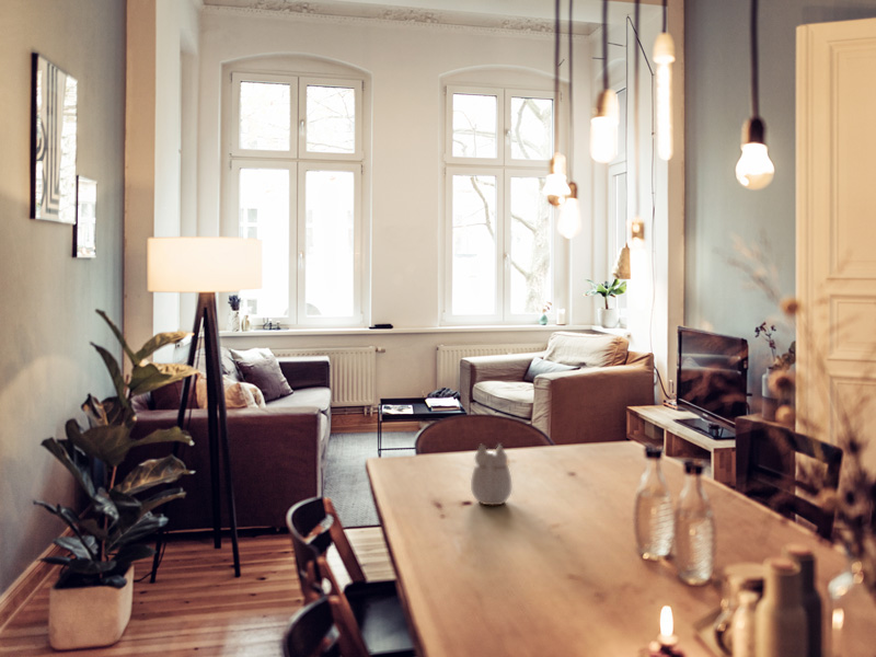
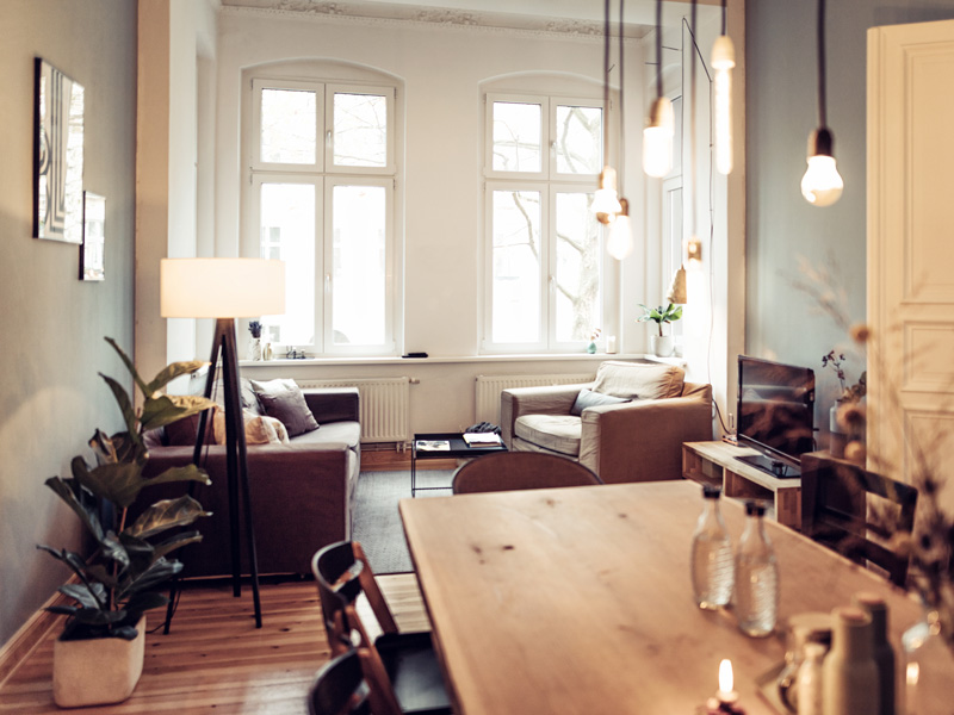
- teapot (491, 473)
